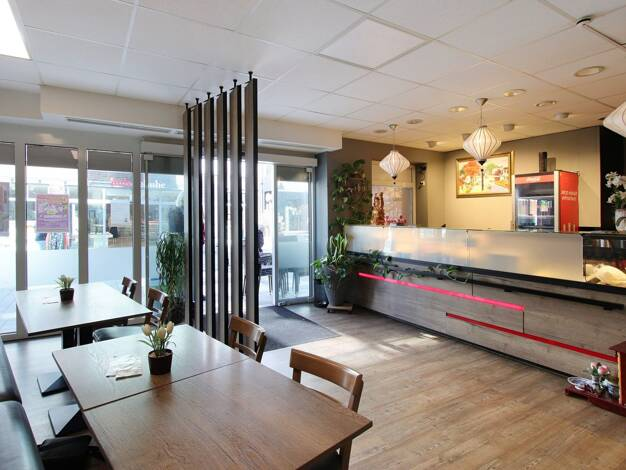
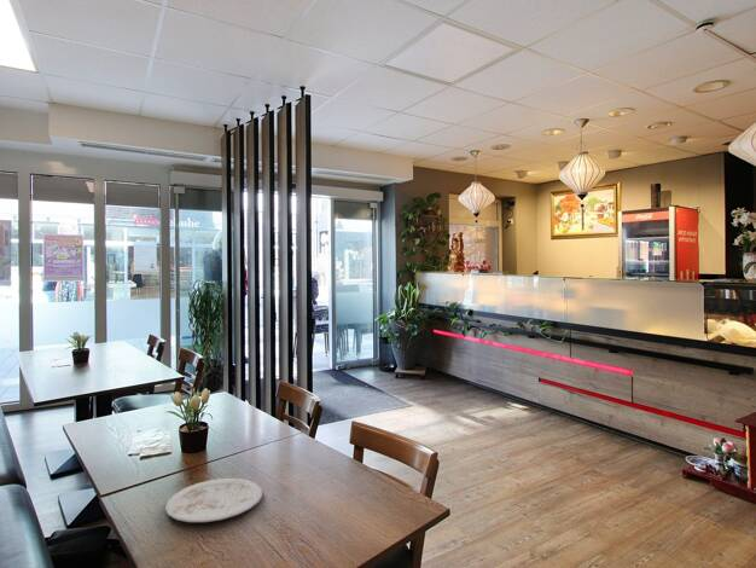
+ plate (215, 499)
